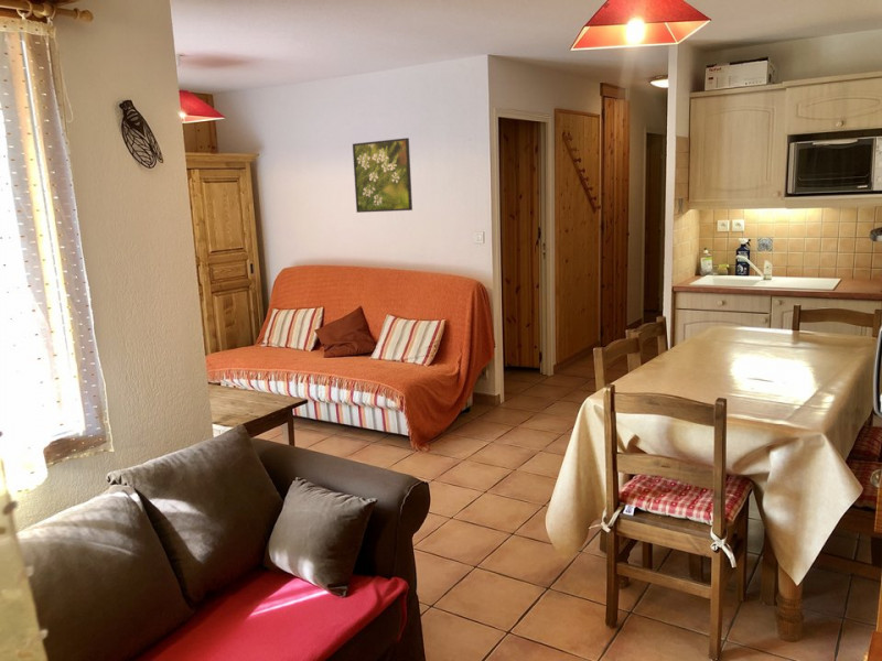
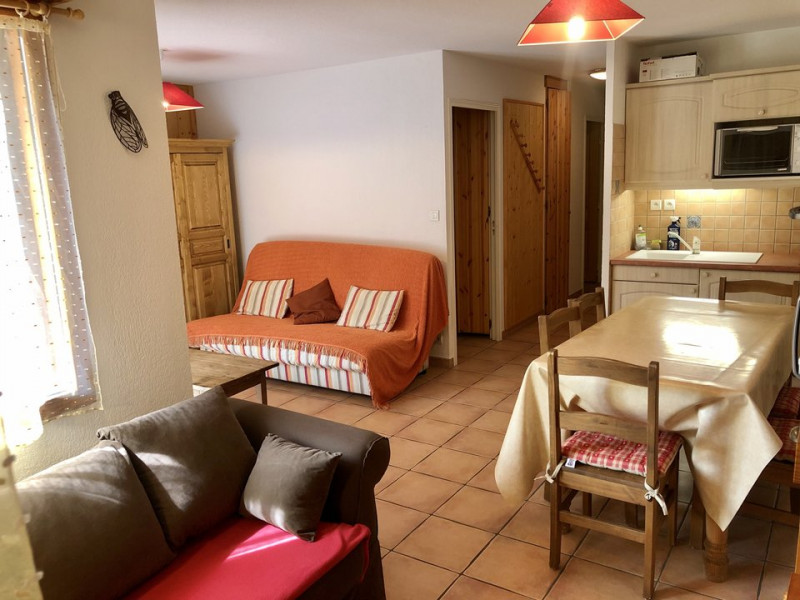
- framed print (381, 176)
